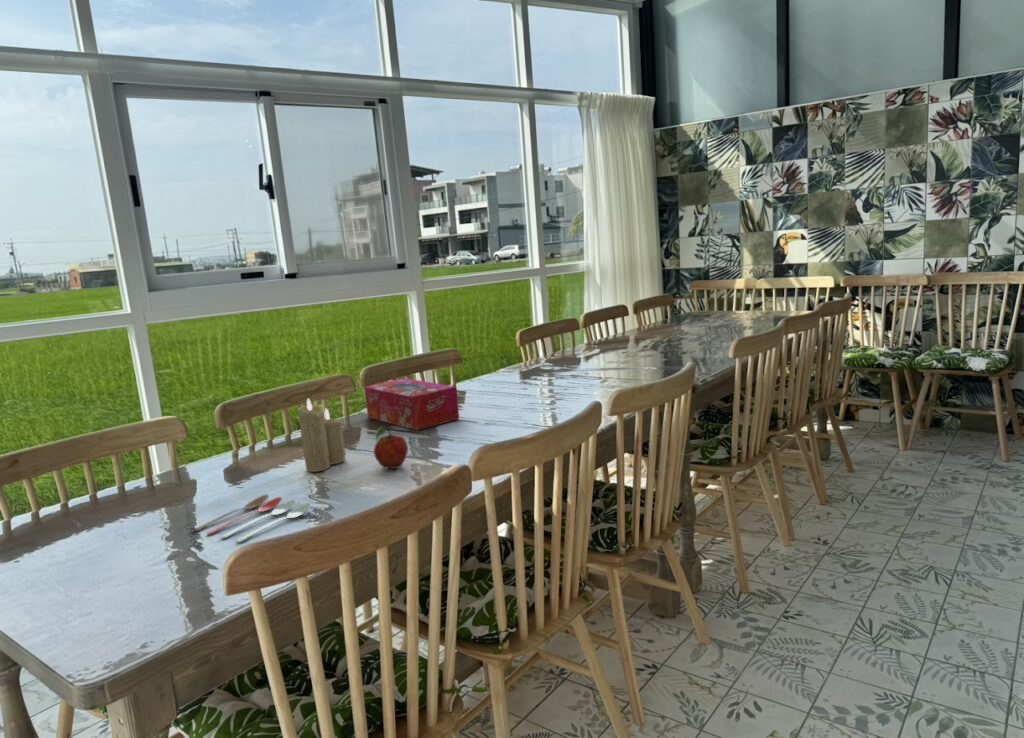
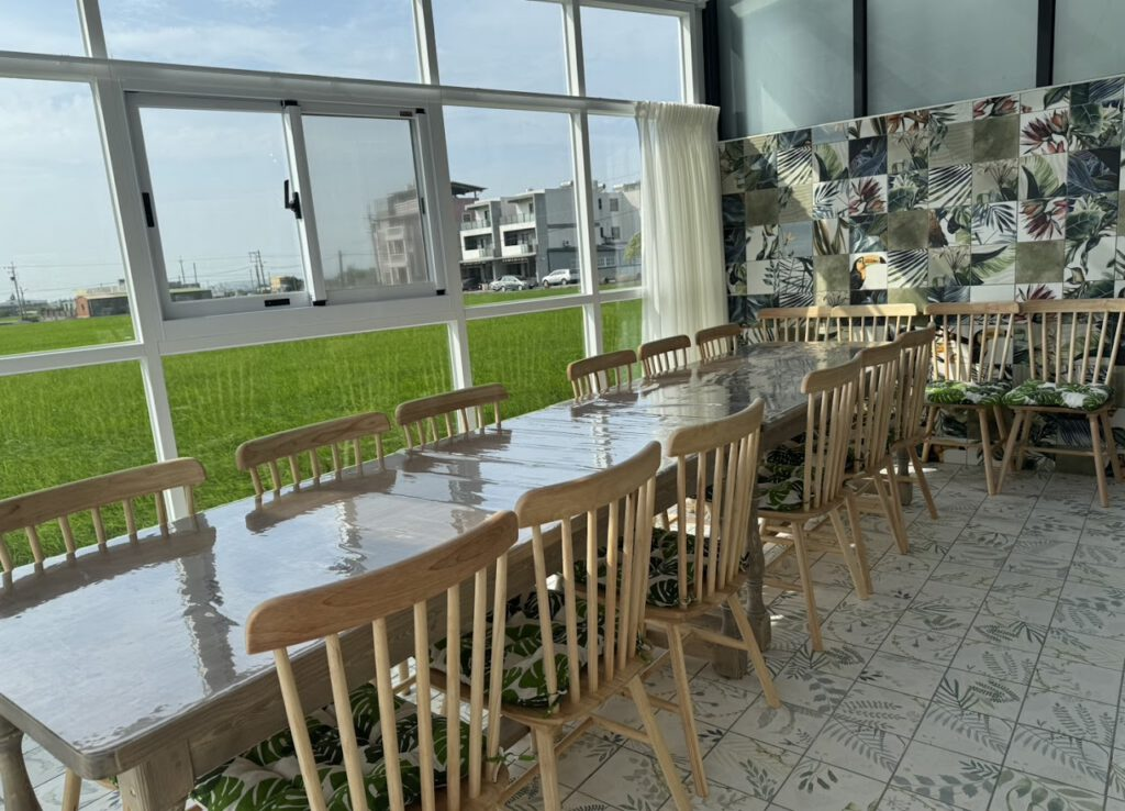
- fruit (389, 447)
- cooking utensil (254, 519)
- tissue box (410, 402)
- candle (321, 430)
